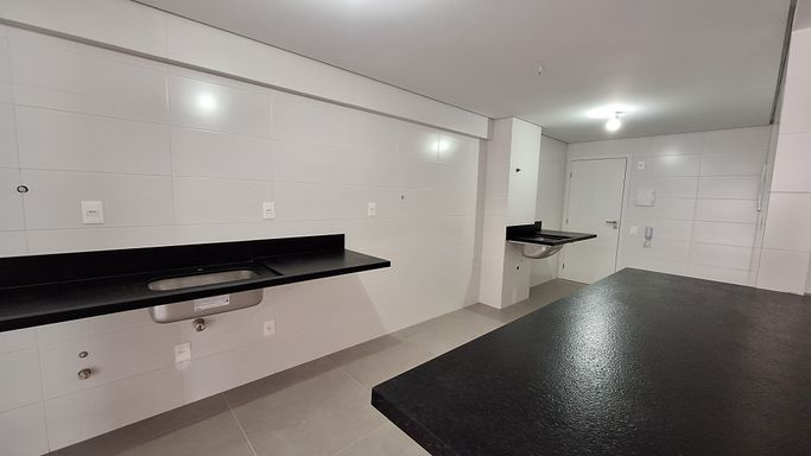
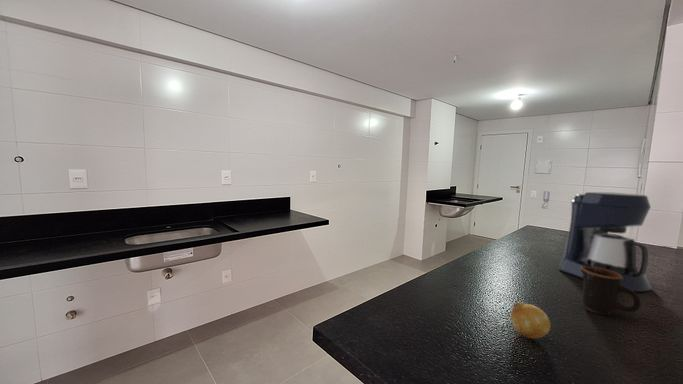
+ coffee maker (606, 235)
+ fruit (530, 321)
+ mug (607, 293)
